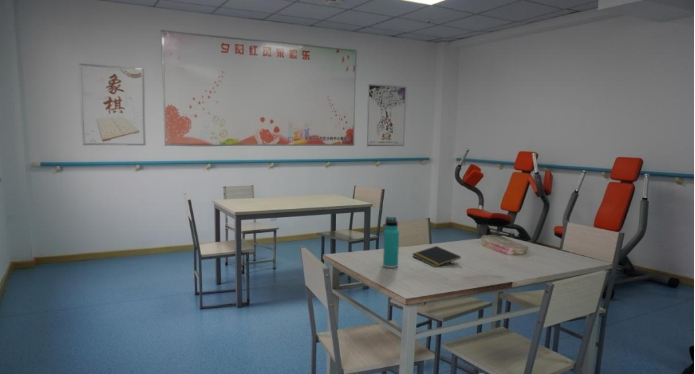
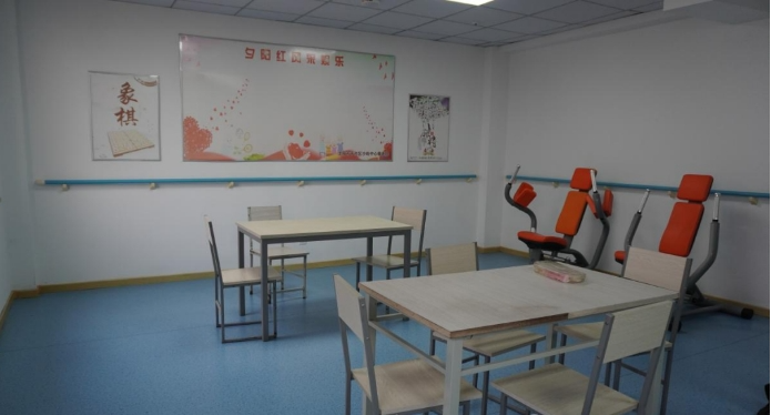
- thermos bottle (391, 241)
- notepad (435, 256)
